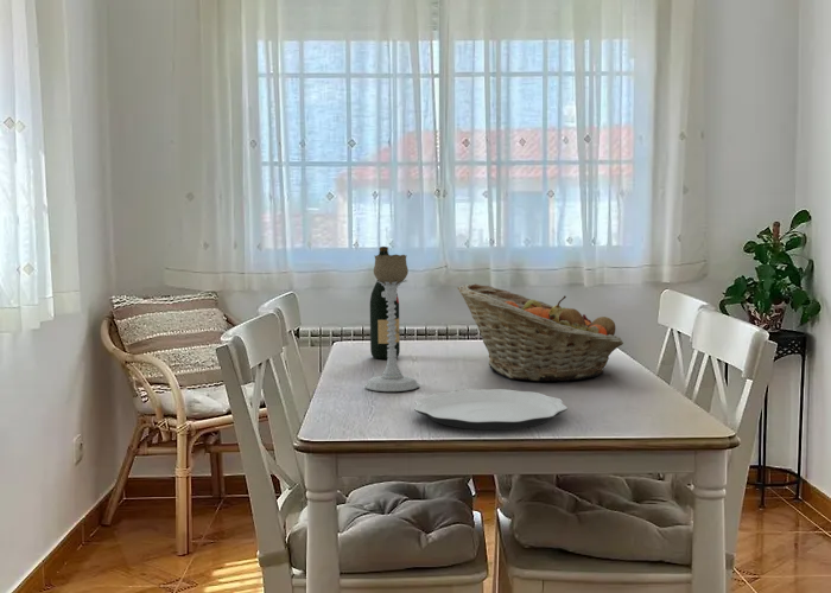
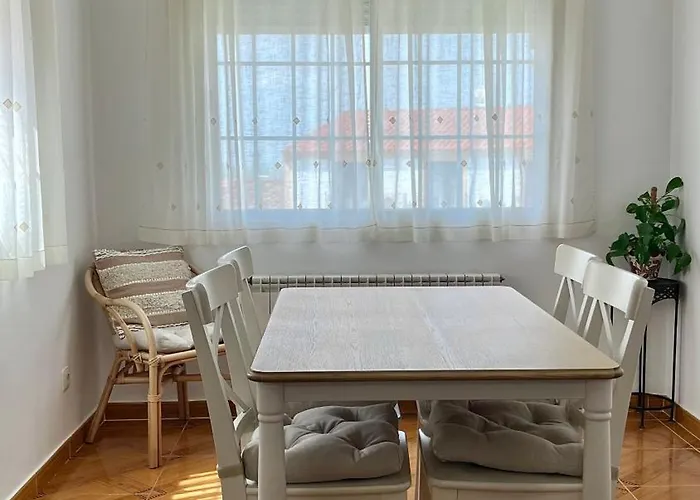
- candle holder (391, 320)
- fruit basket (538, 327)
- plate (489, 409)
- wine bottle (383, 301)
